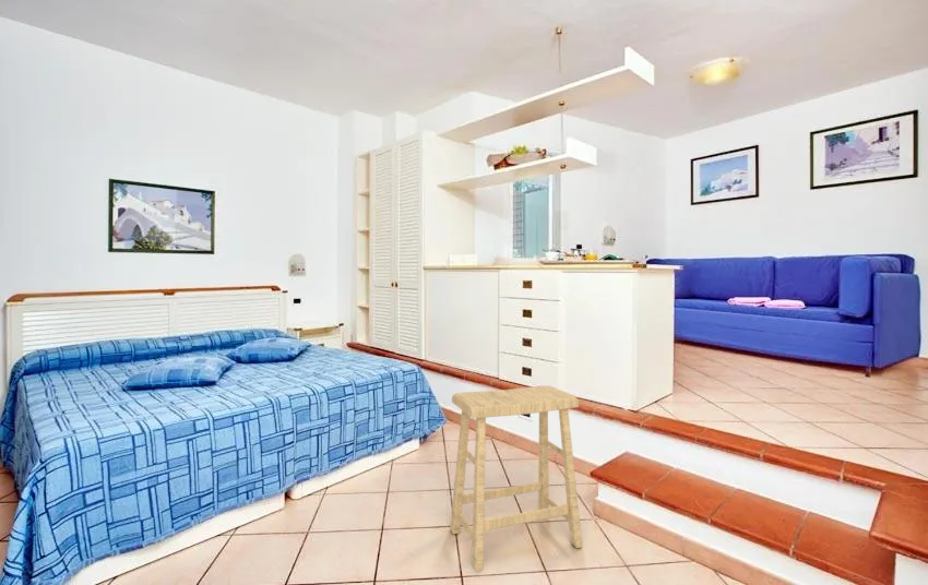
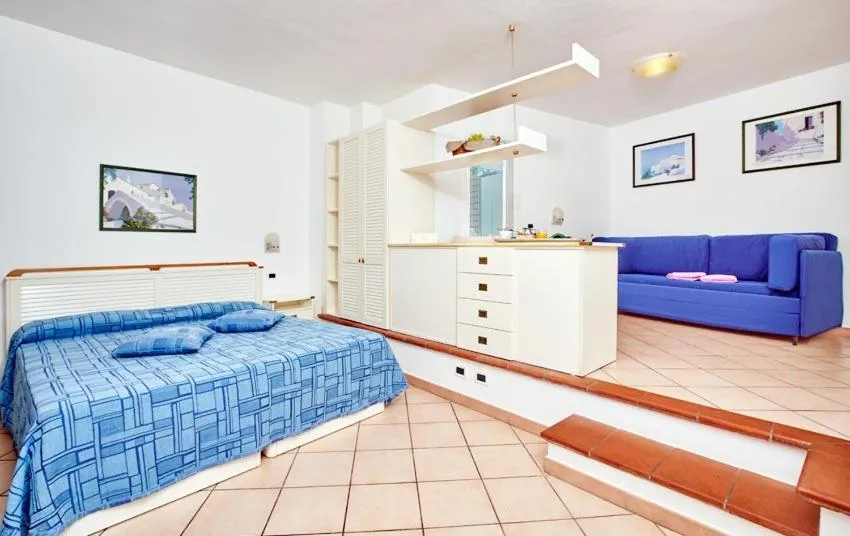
- stool (515, 486)
